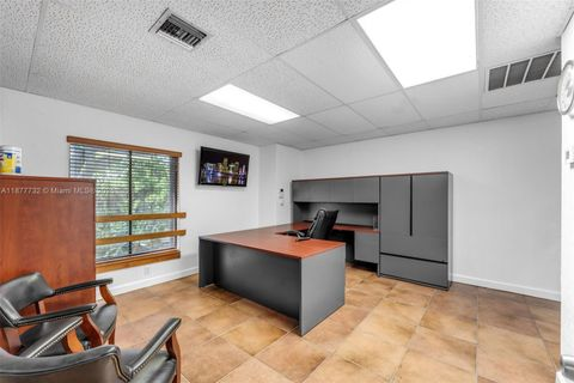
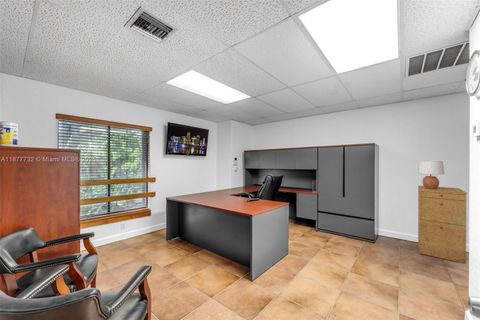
+ lamp (430, 174)
+ filing cabinet (439, 220)
